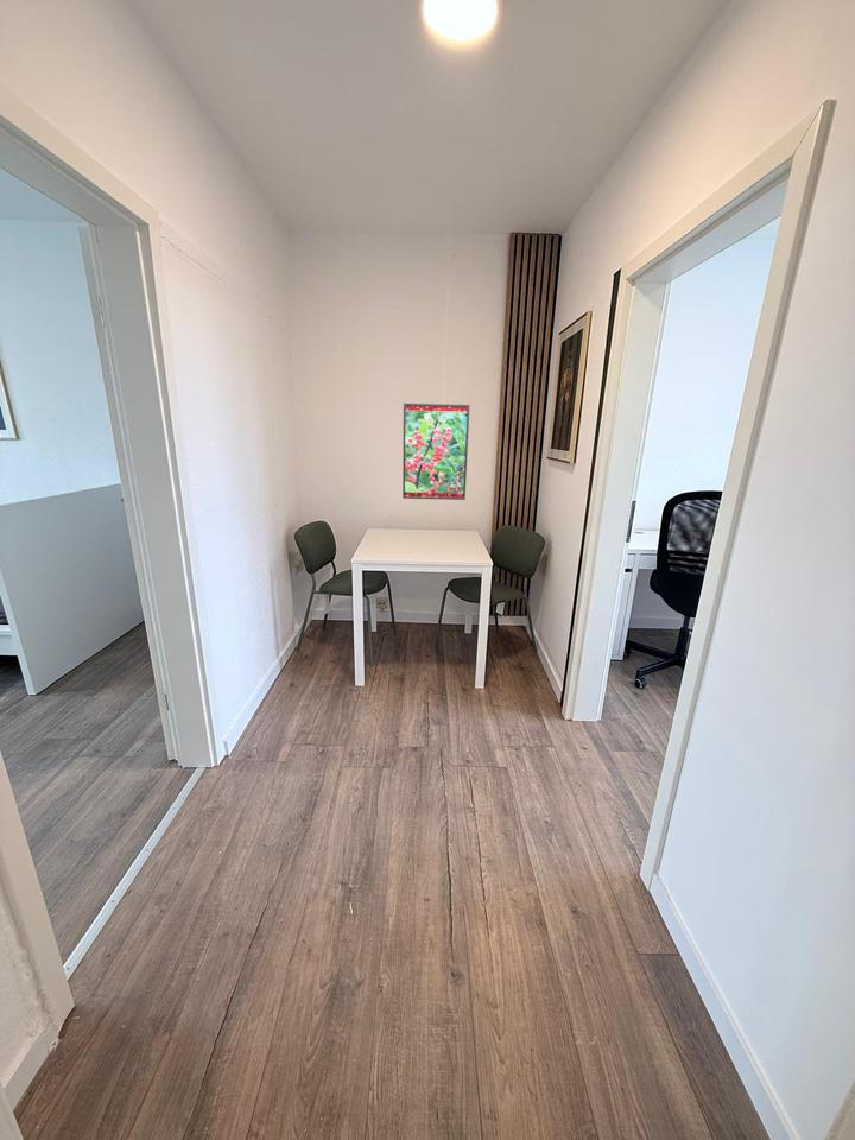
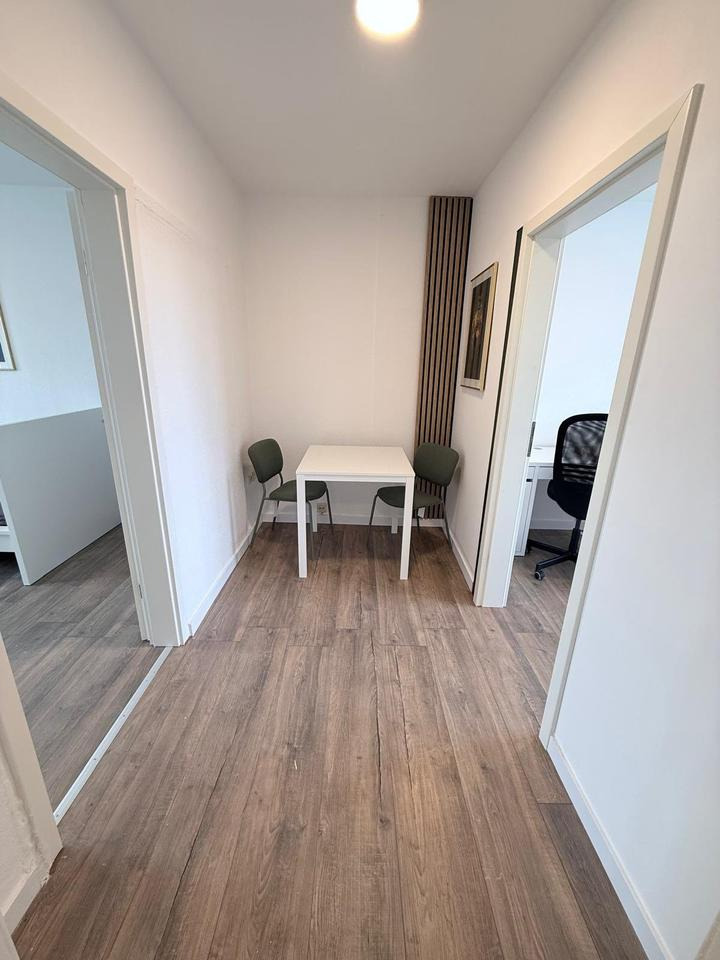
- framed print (435, 452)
